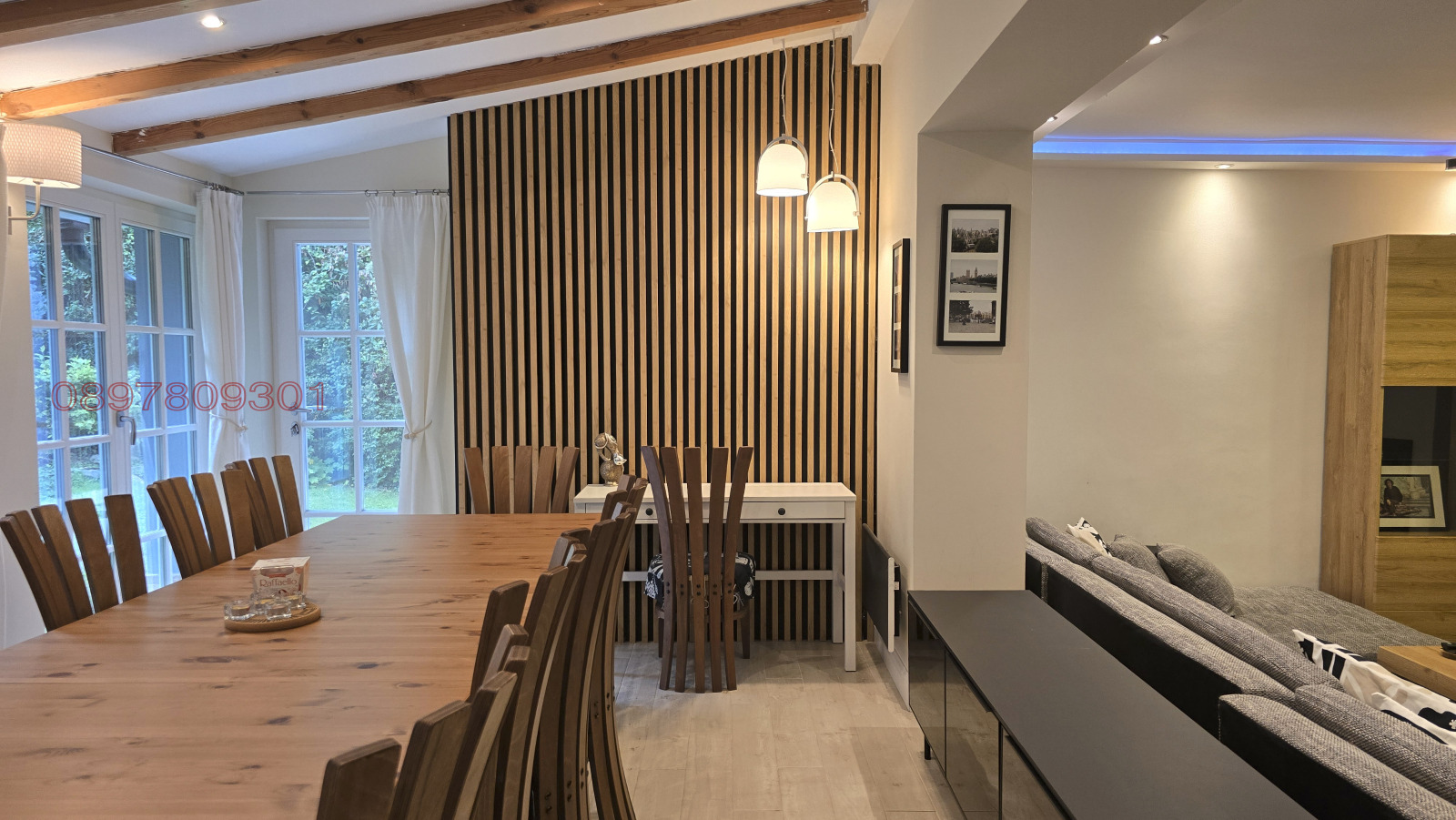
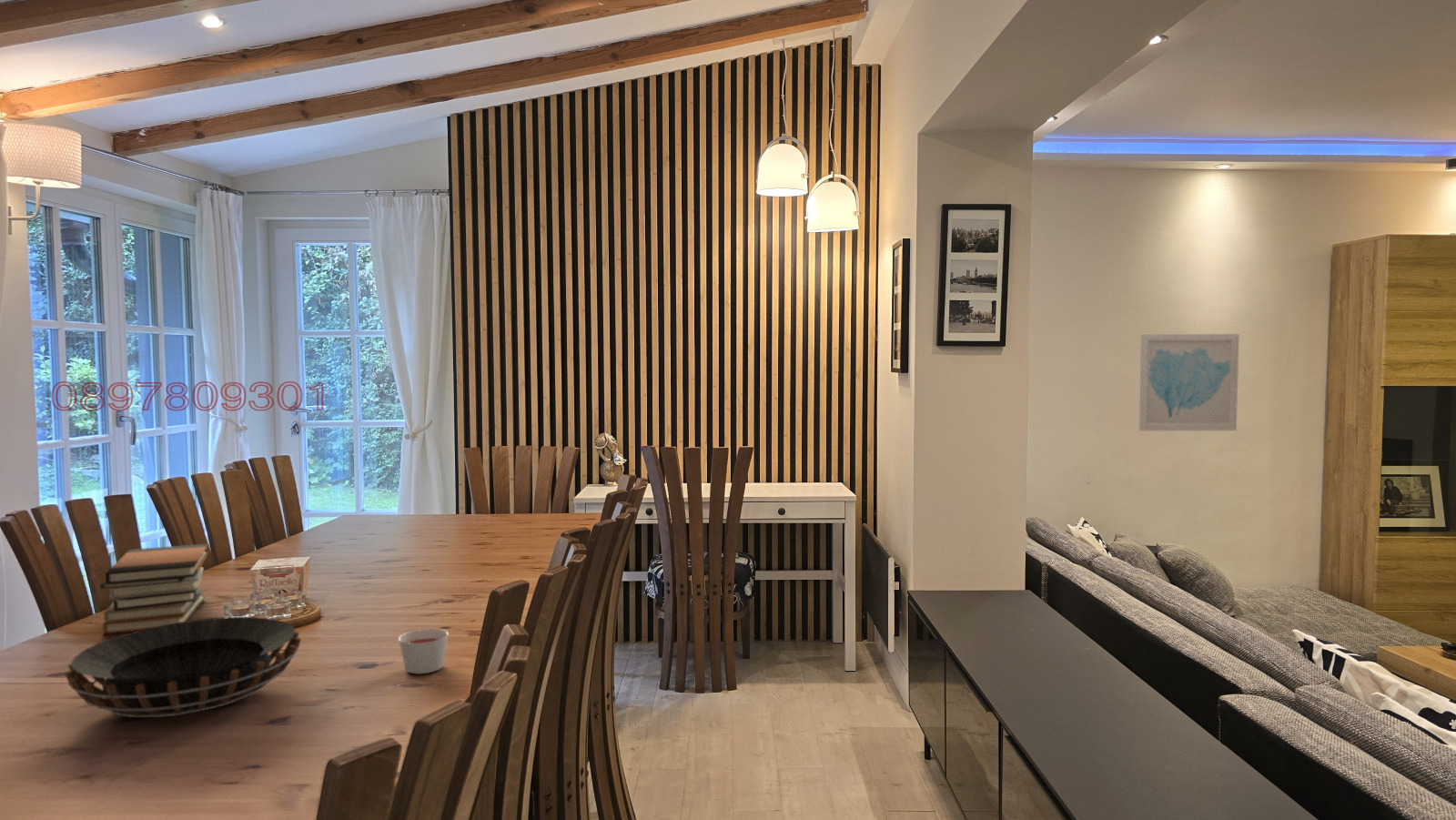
+ decorative bowl (193, 672)
+ candle (424, 652)
+ wall art (1188, 382)
+ book stack (159, 585)
